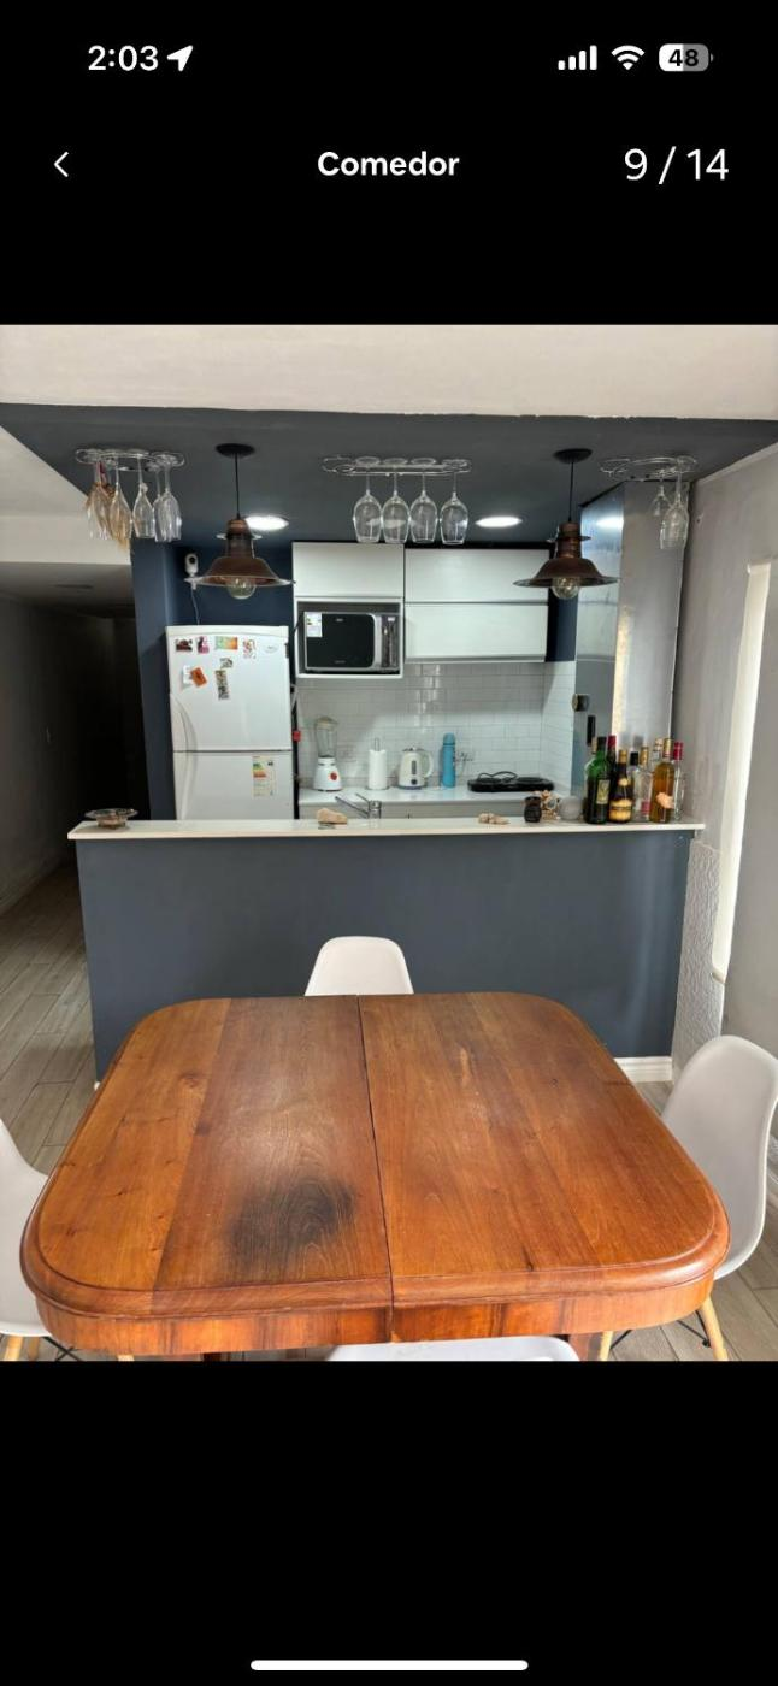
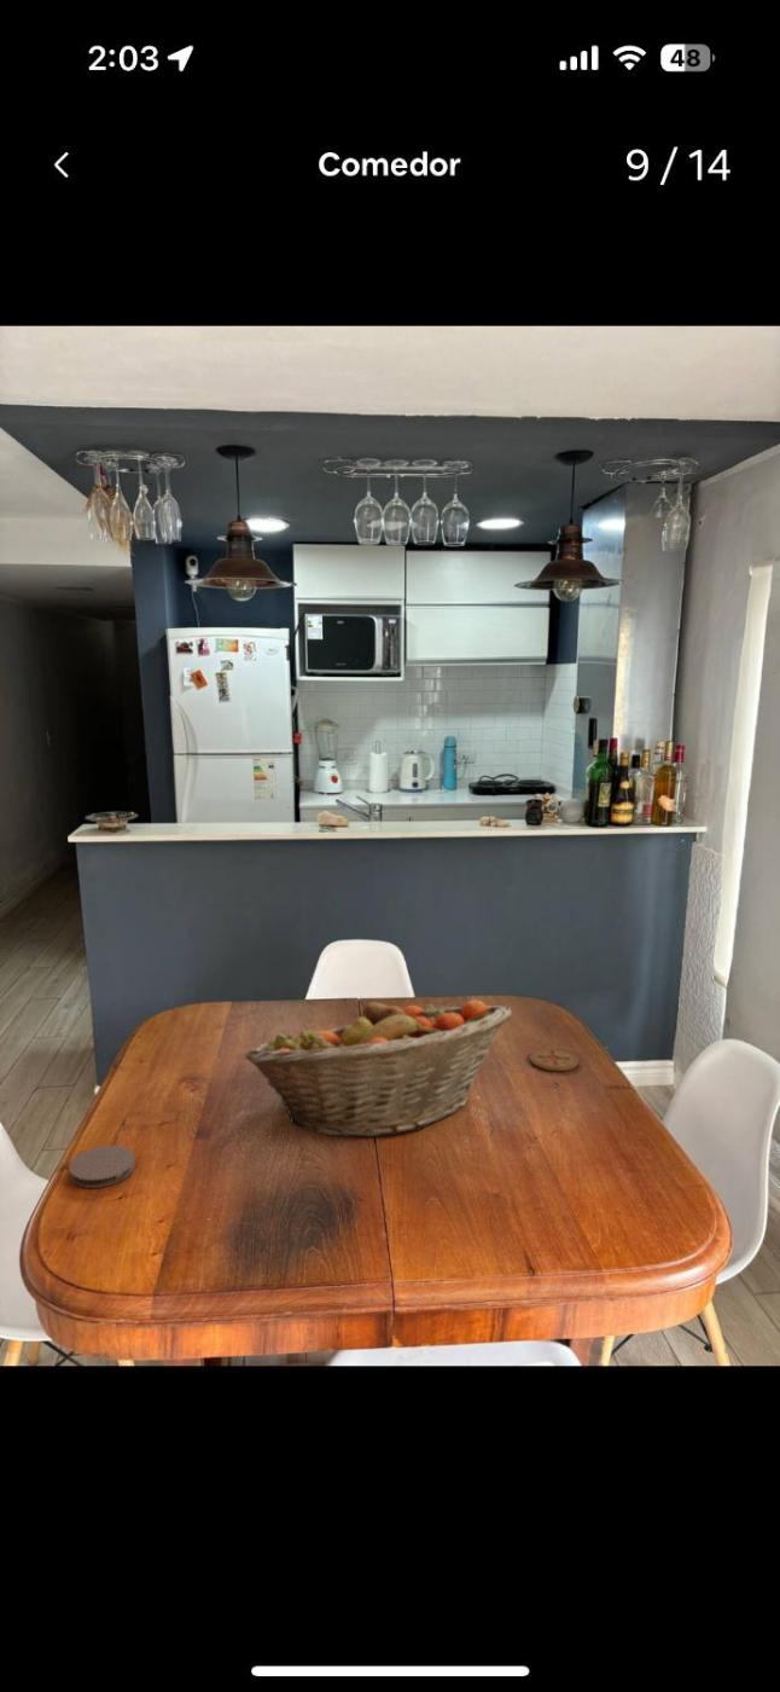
+ coaster (101, 1165)
+ fruit basket (380, 1051)
+ coaster (553, 1059)
